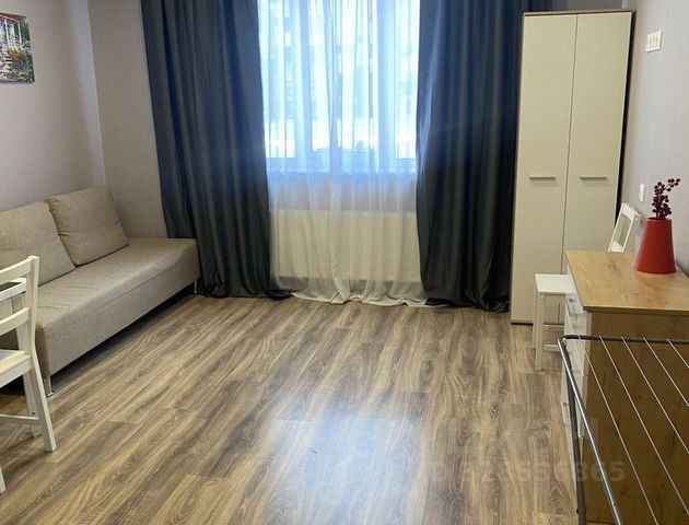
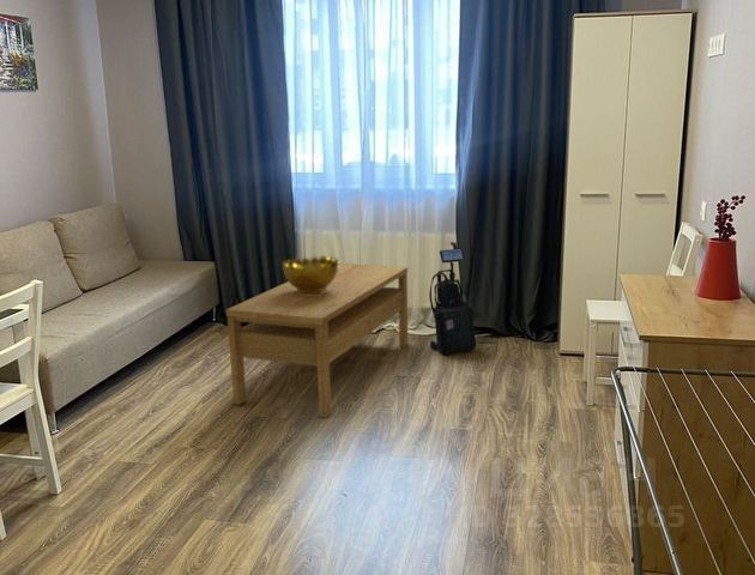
+ vacuum cleaner (452, 297)
+ decorative bowl (310, 274)
+ coffee table (328, 328)
